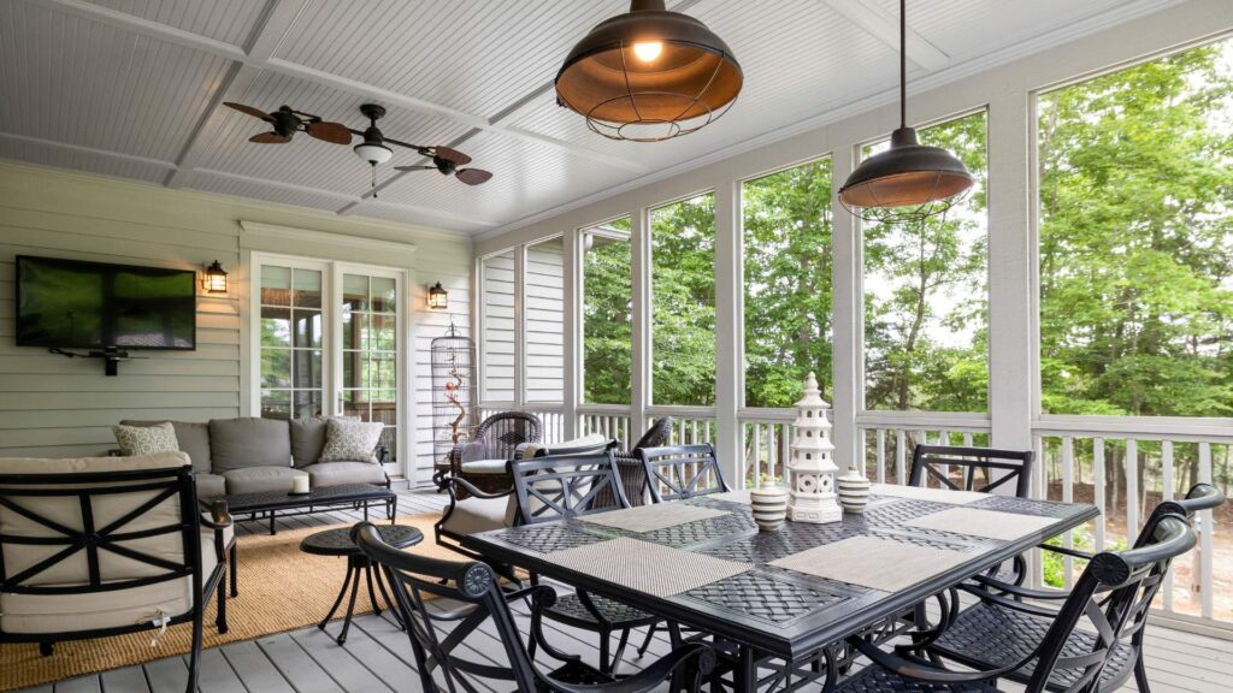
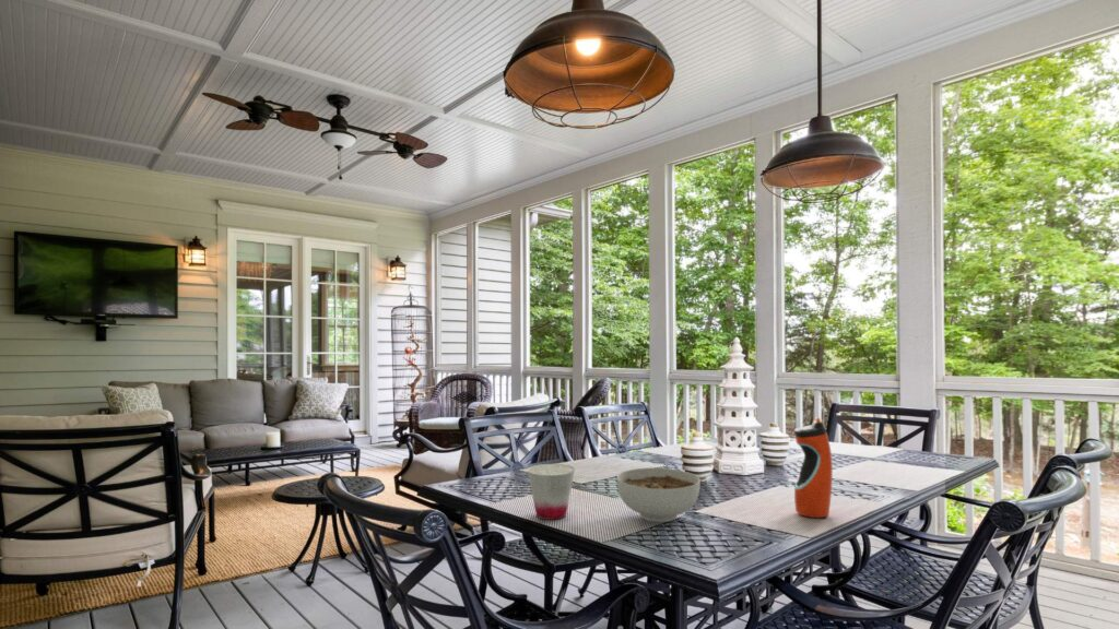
+ cup (551, 491)
+ water bottle (813, 465)
+ bowl (658, 497)
